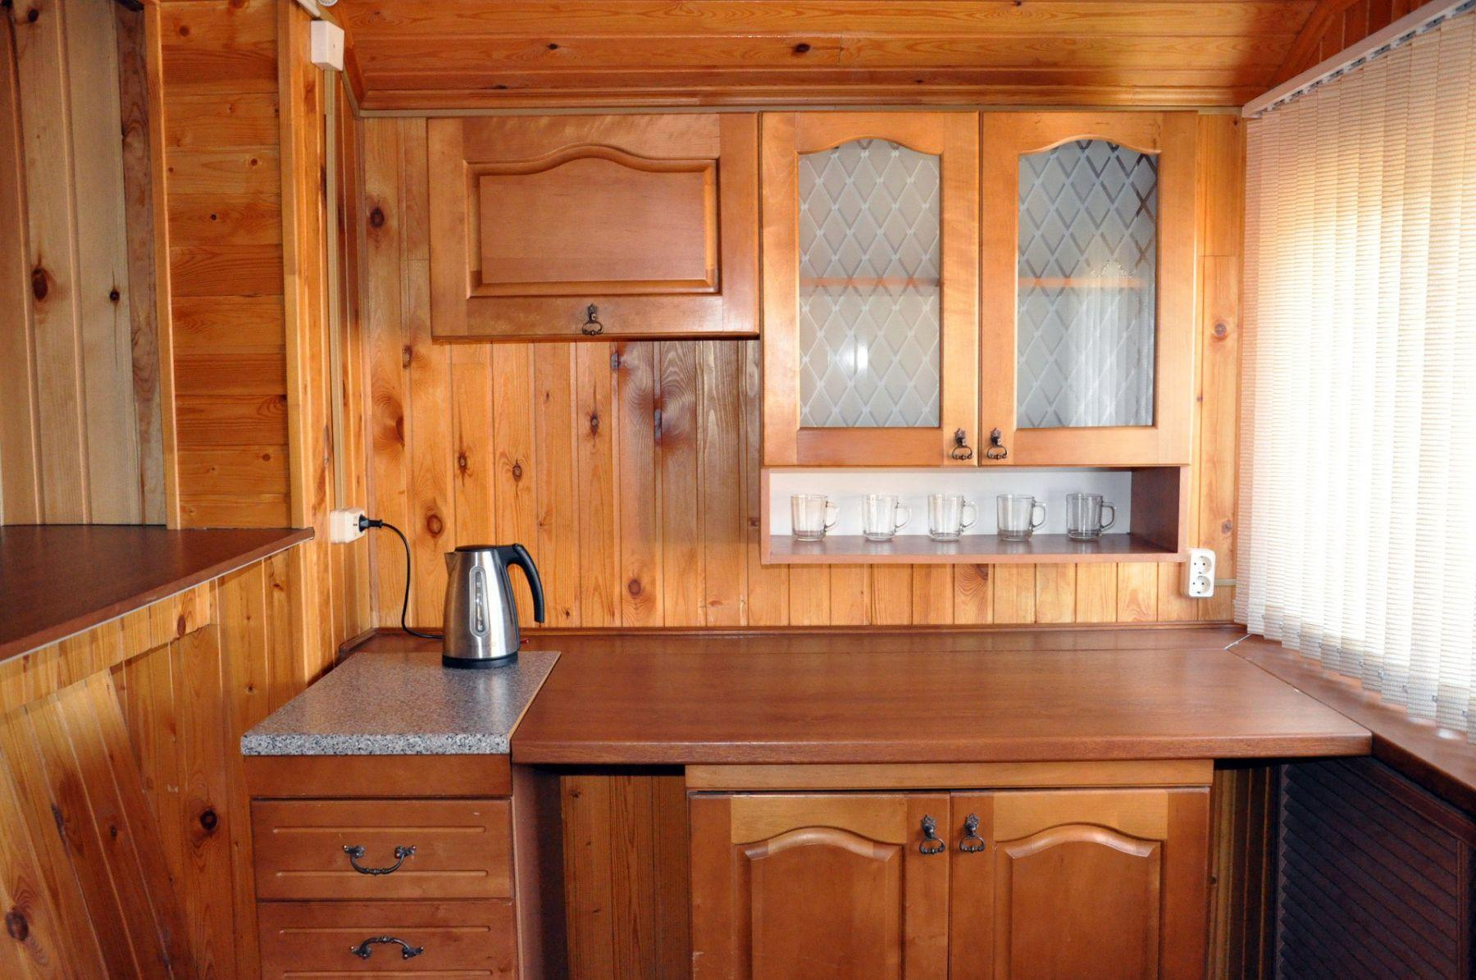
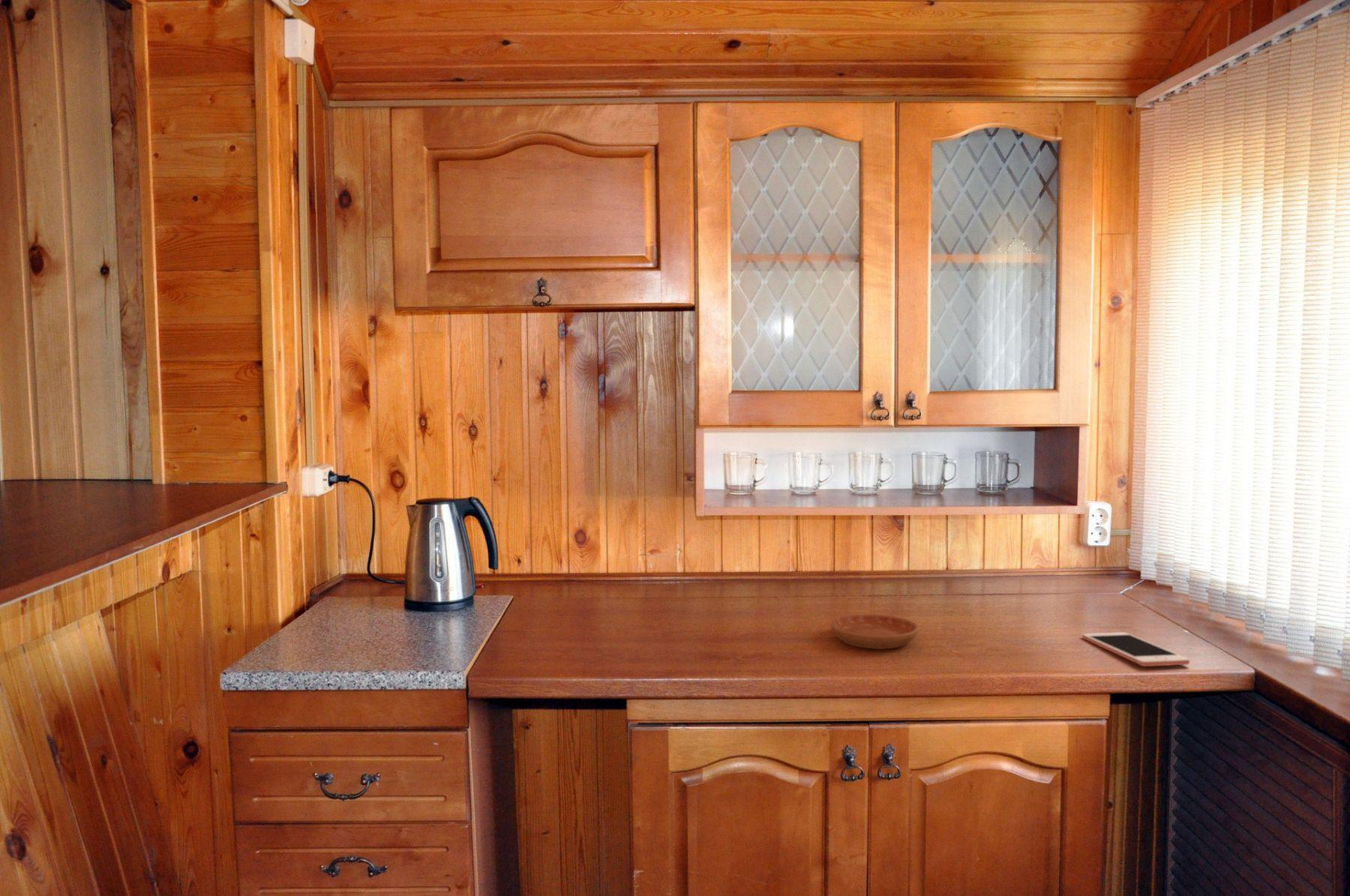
+ saucer (874, 631)
+ cell phone (1132, 648)
